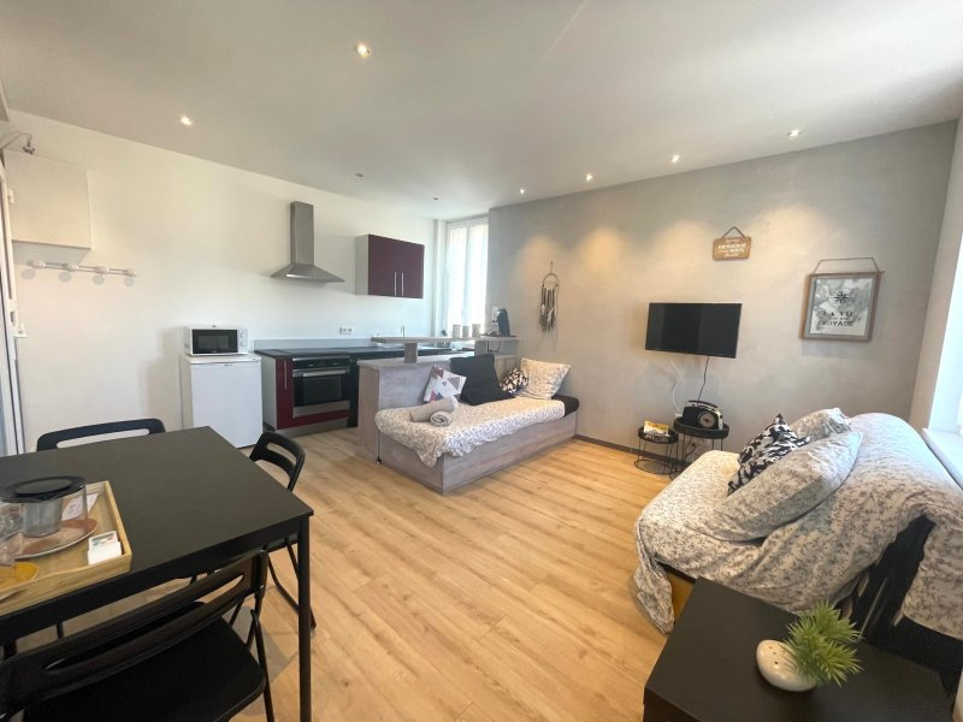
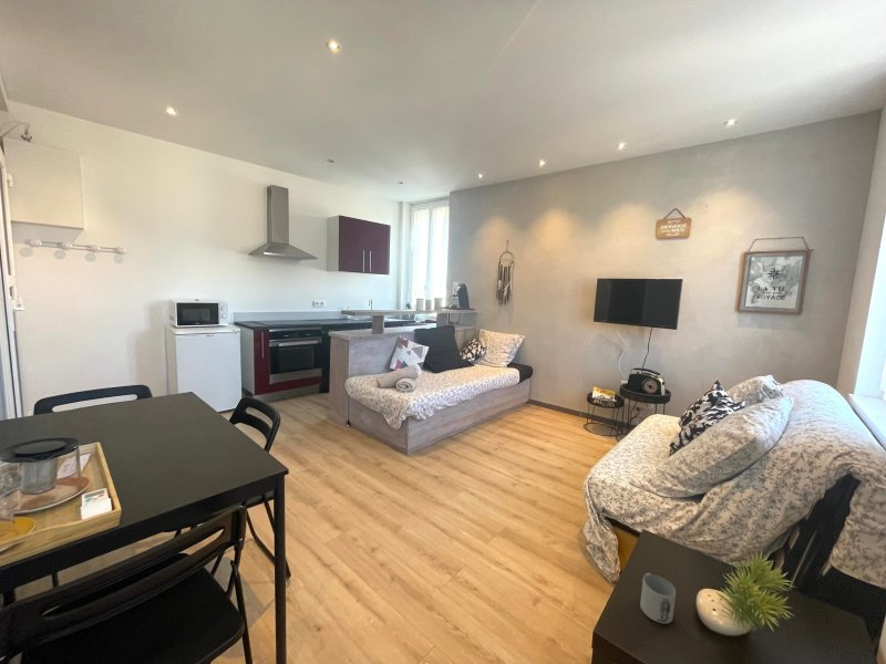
+ mug (653, 593)
